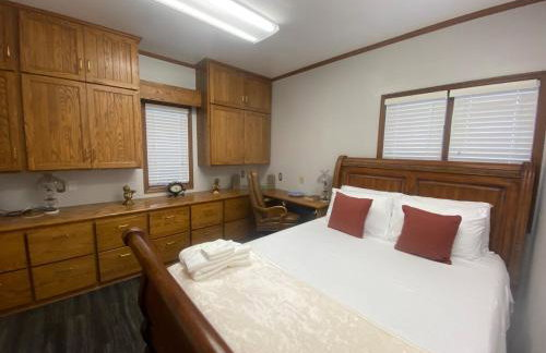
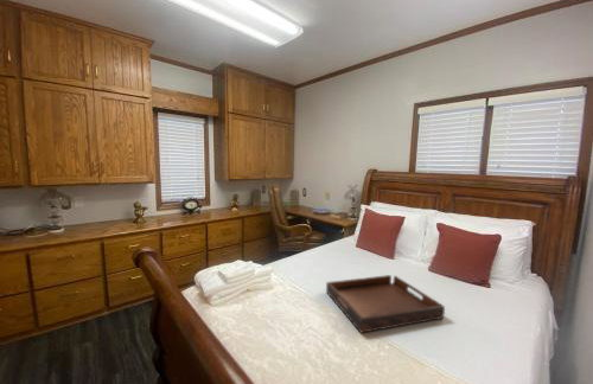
+ serving tray (380, 297)
